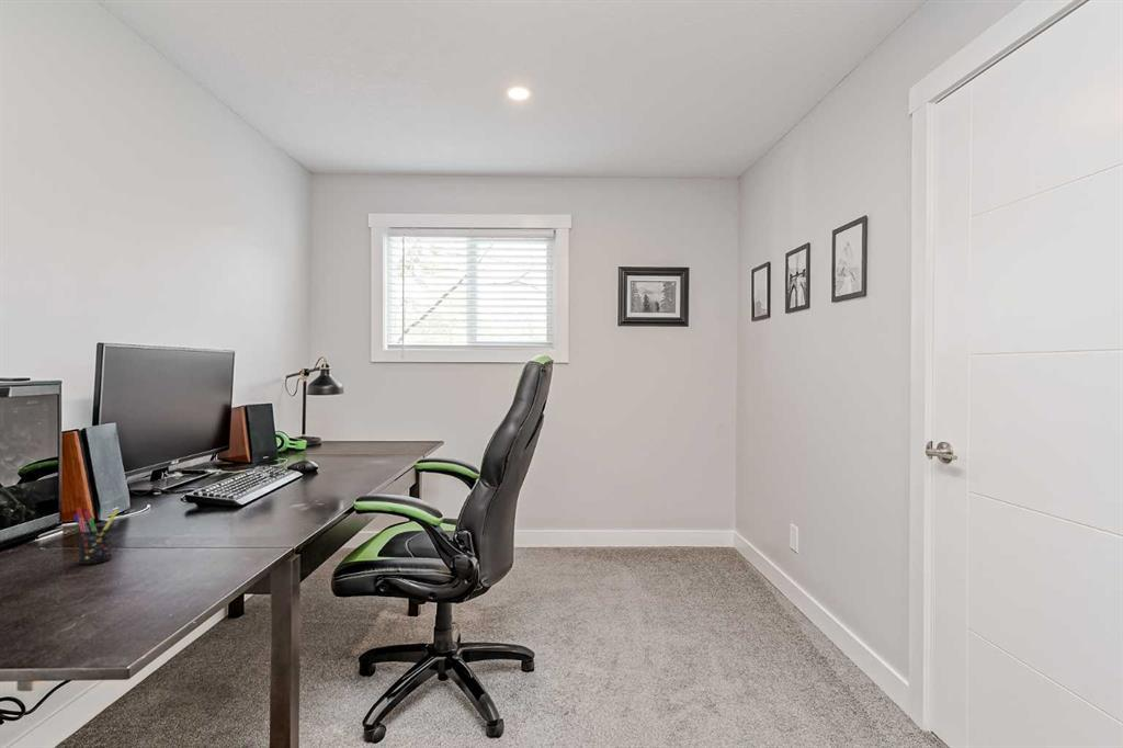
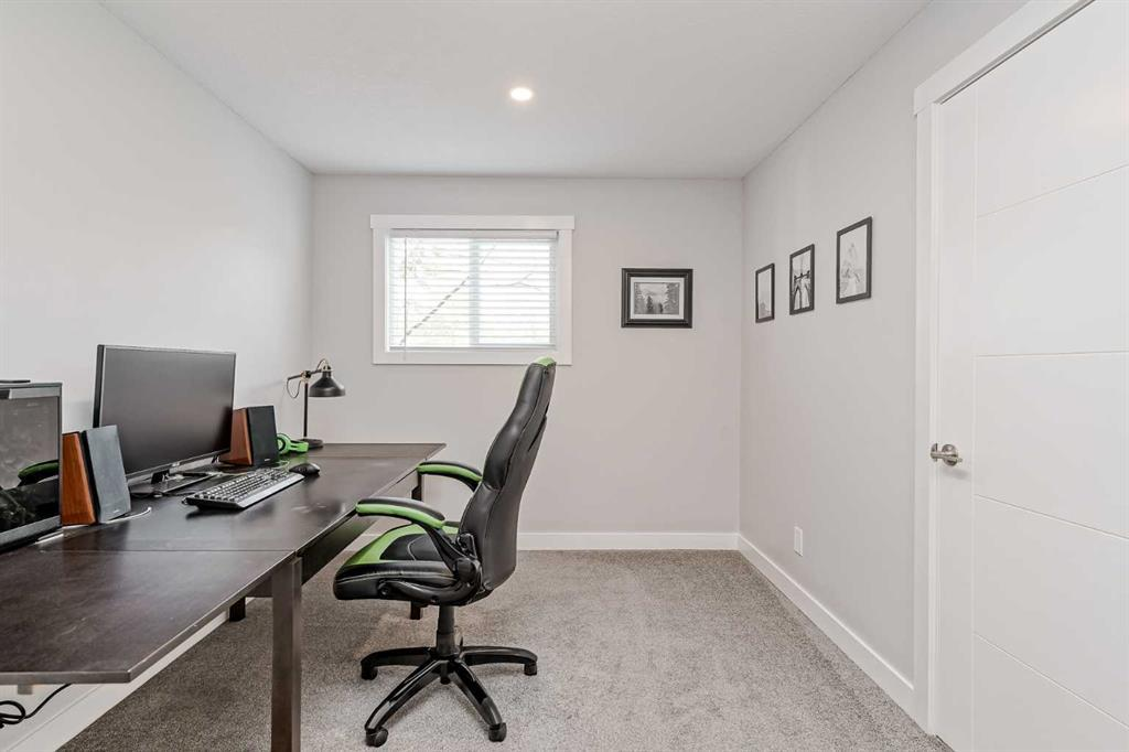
- pen holder (92, 533)
